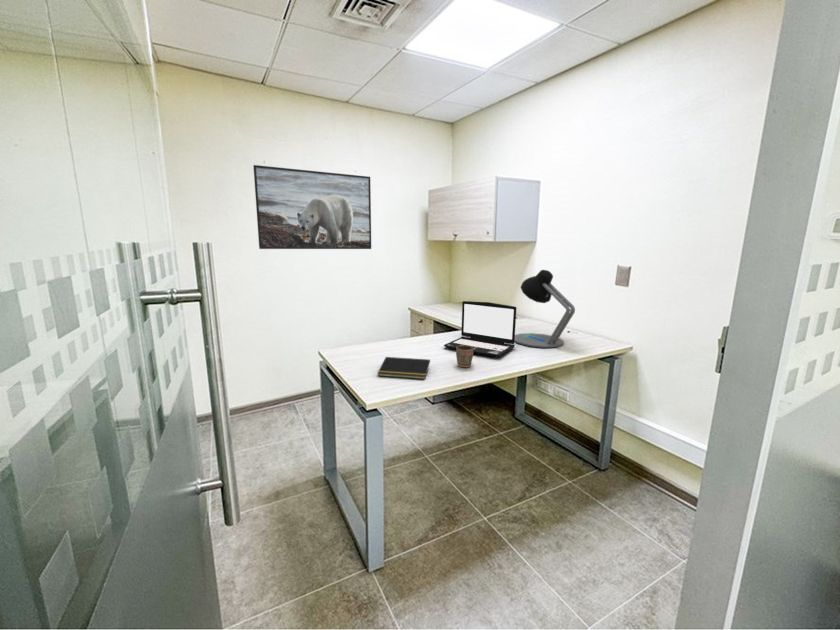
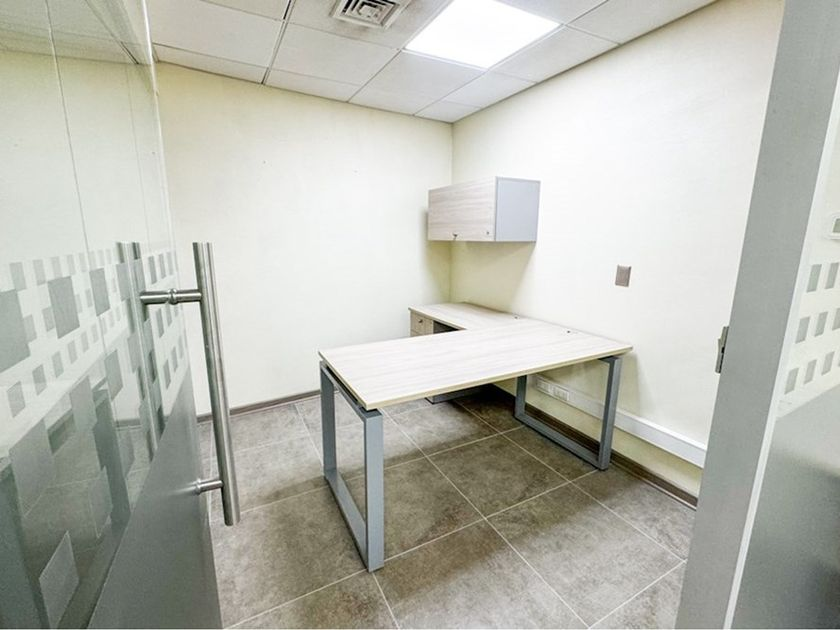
- notepad (404, 367)
- desk lamp (545, 302)
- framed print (317, 210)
- mug (465, 356)
- laptop (479, 326)
